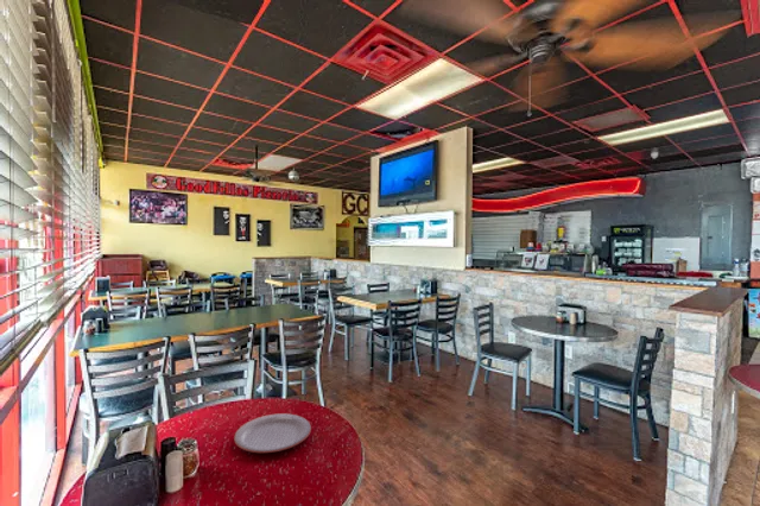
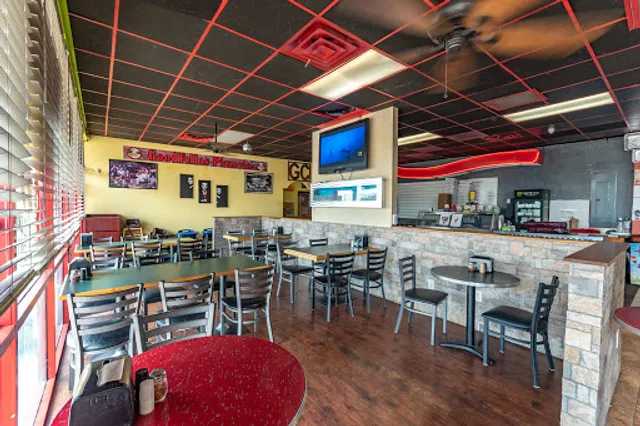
- plate (273, 434)
